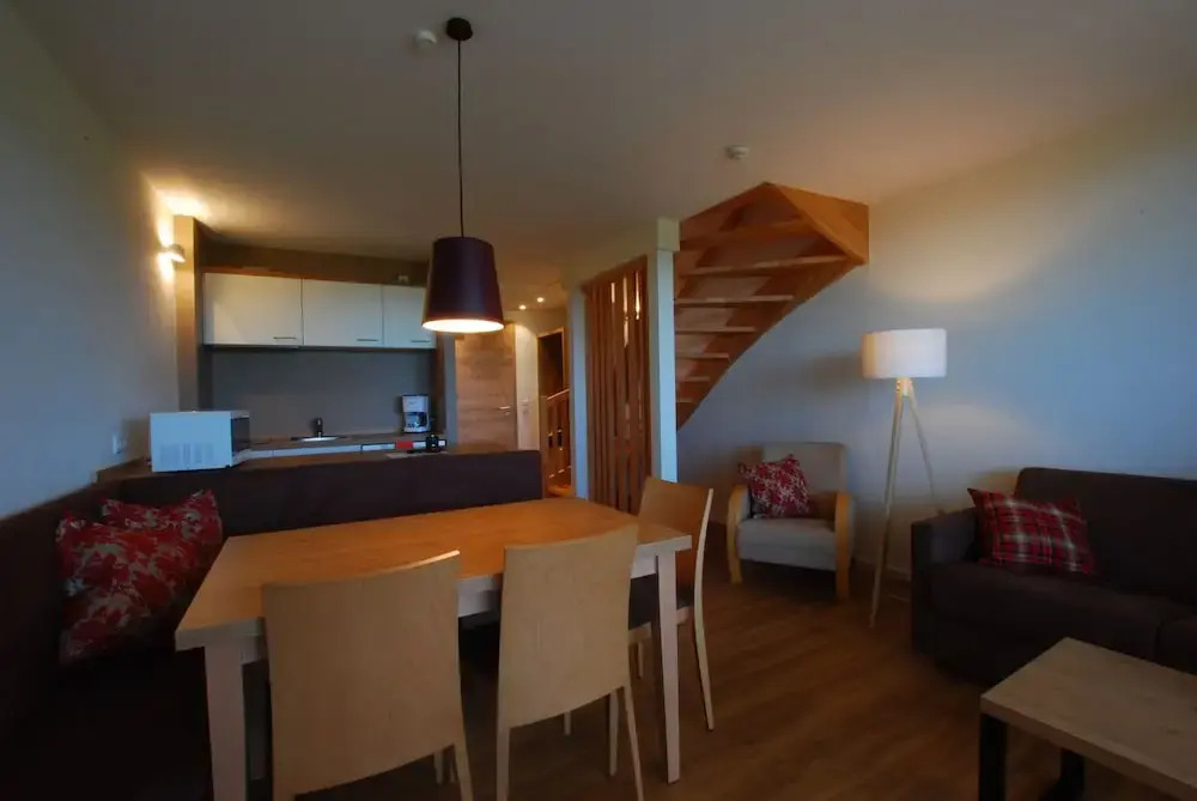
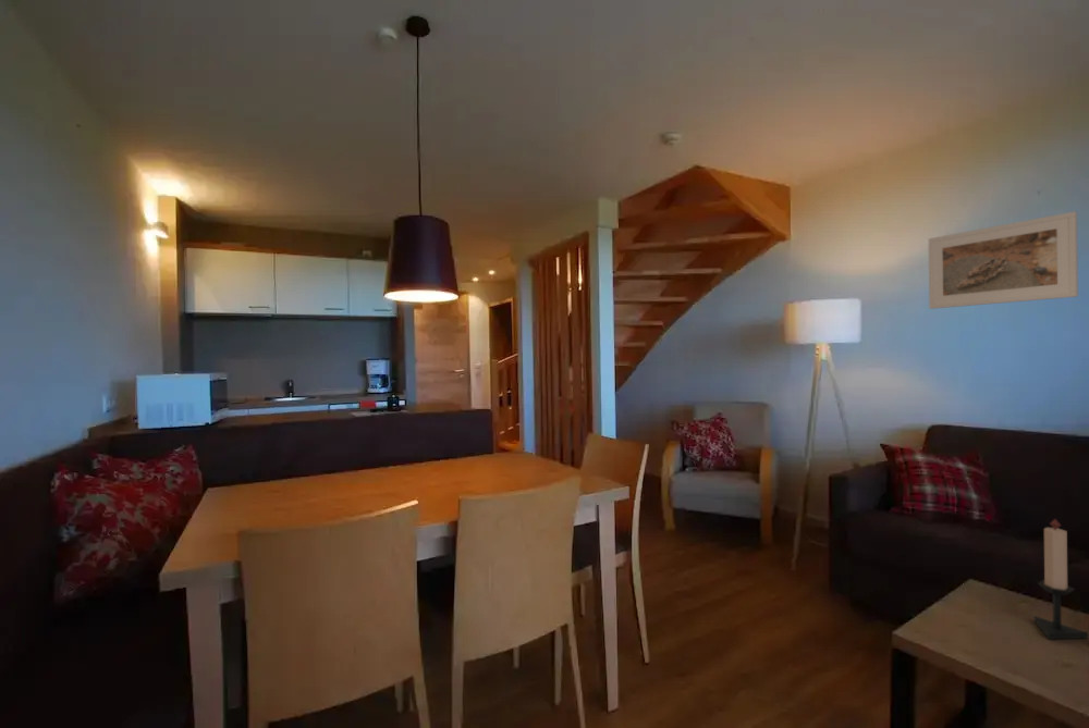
+ candle holder (1057, 577)
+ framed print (995, 264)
